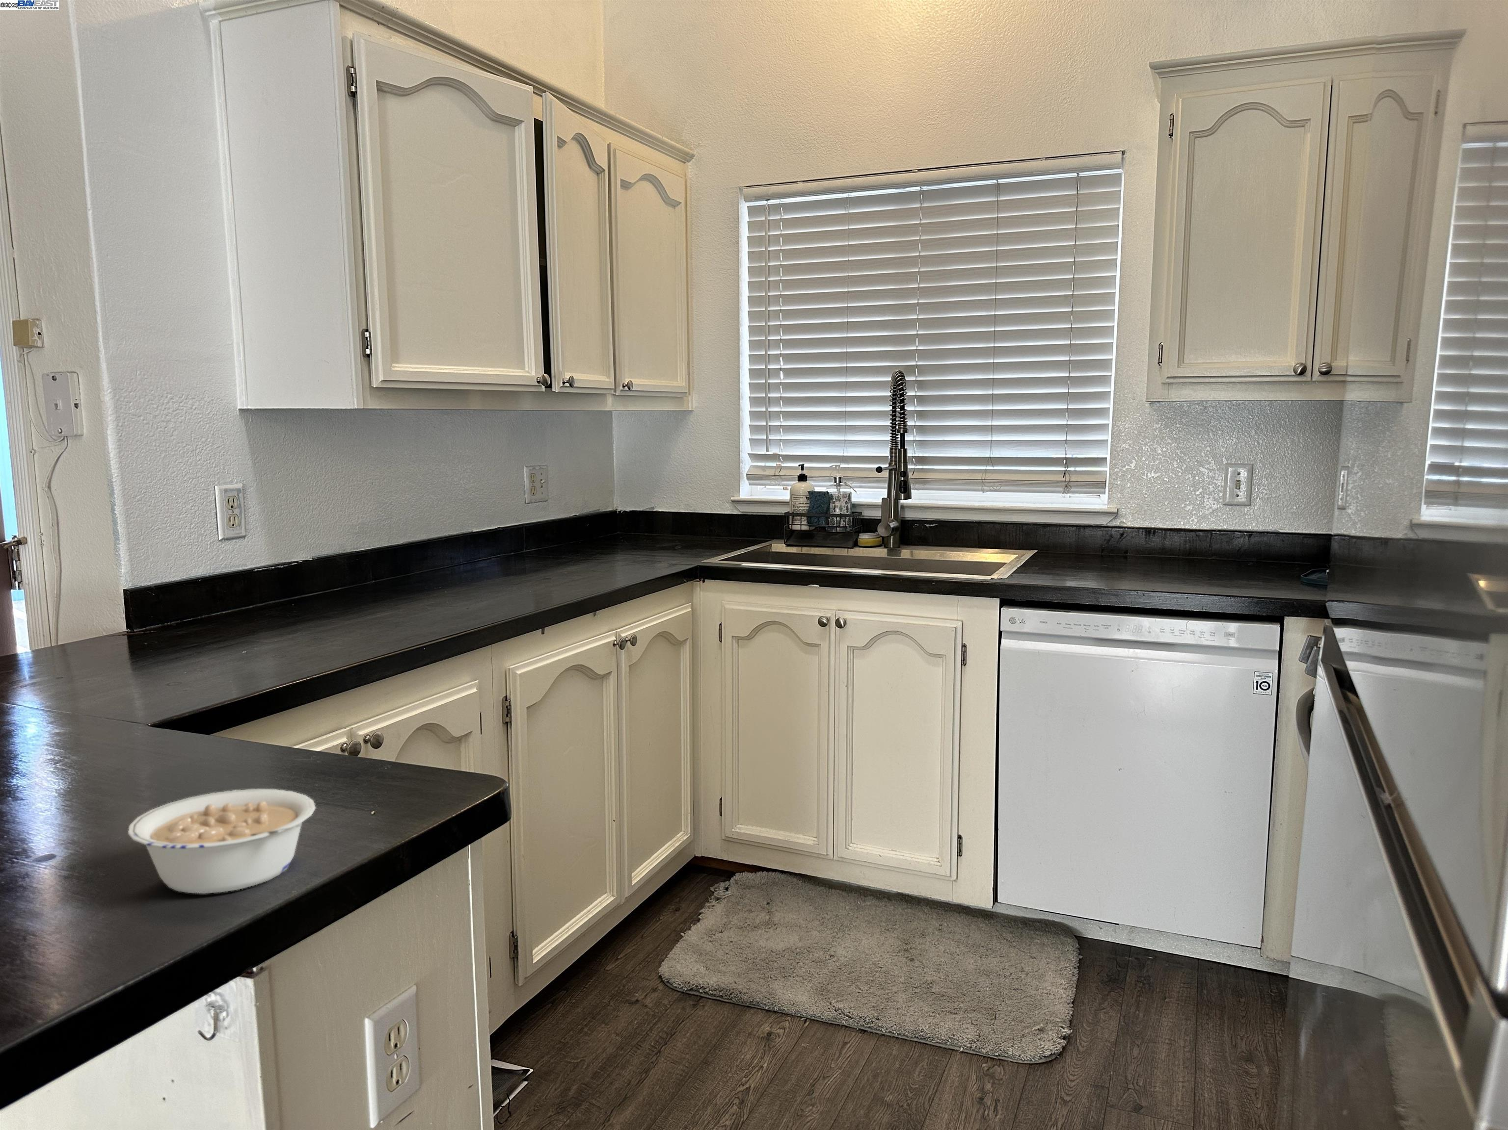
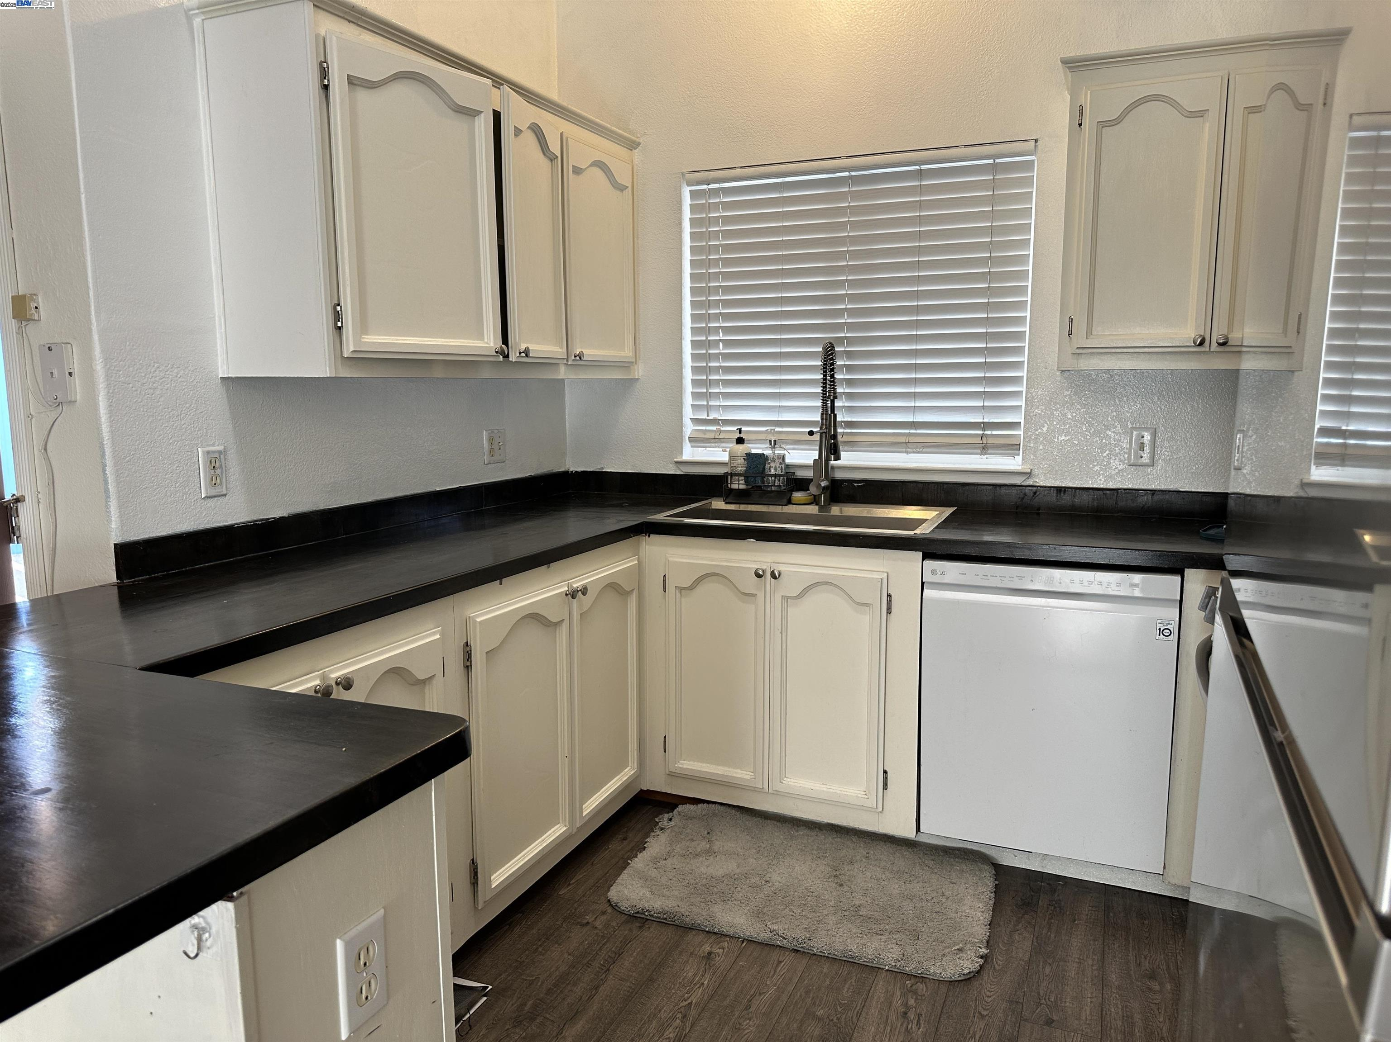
- legume (233, 837)
